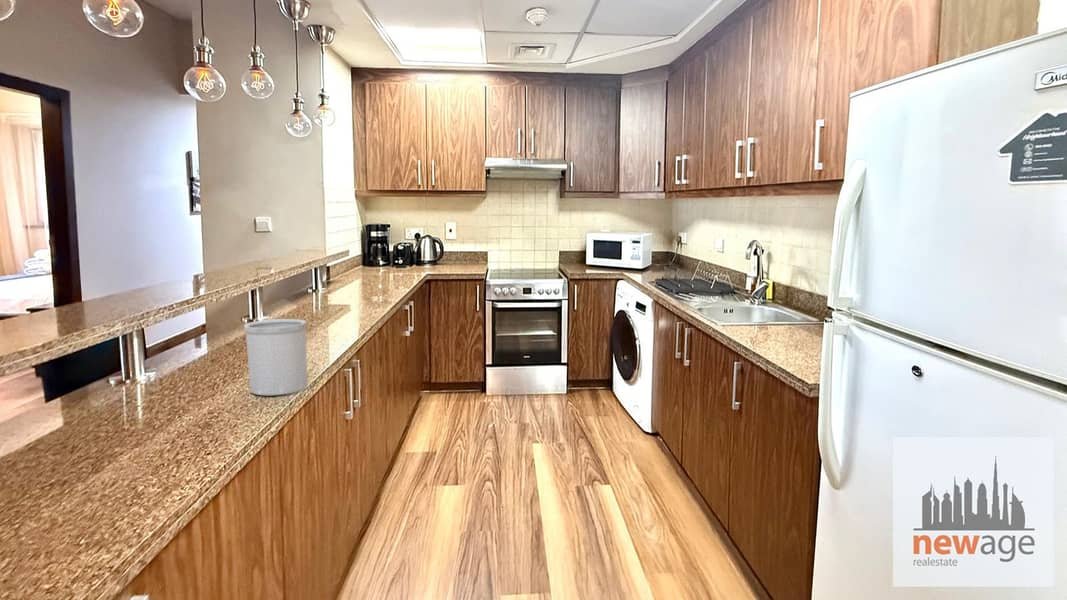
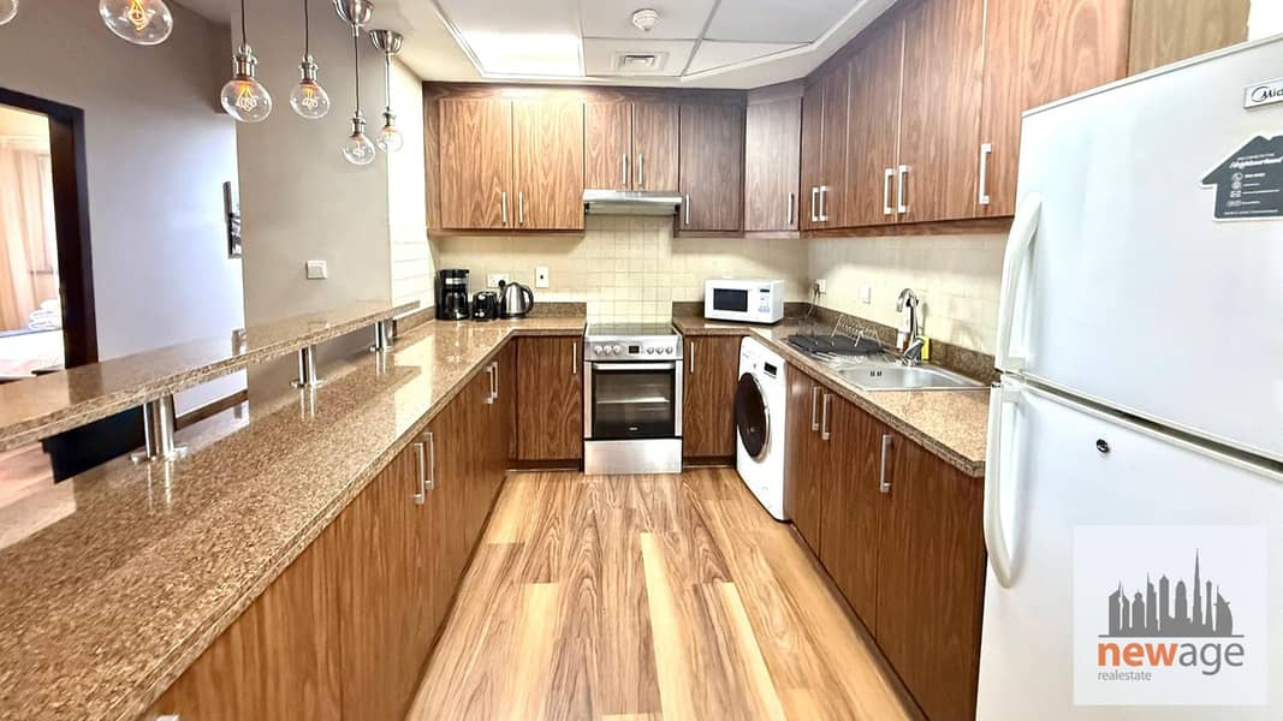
- utensil holder (277, 356)
